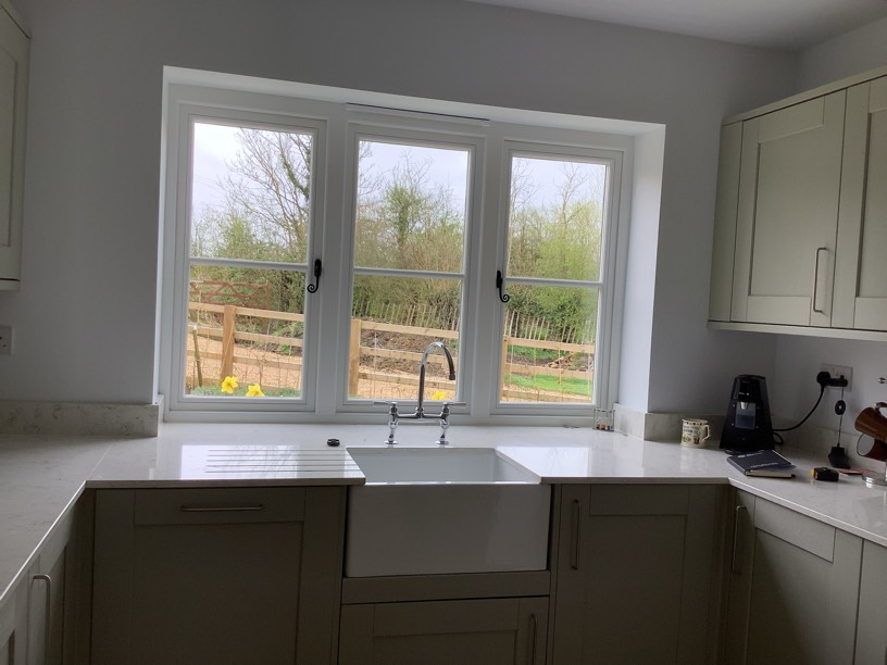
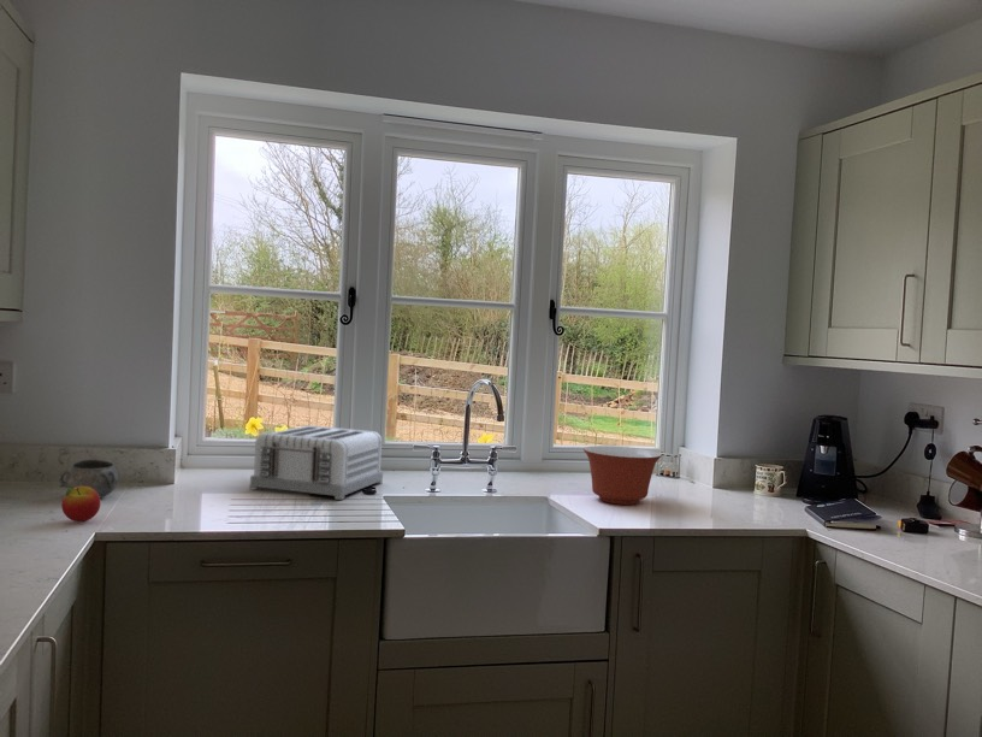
+ decorative bowl (90, 479)
+ toaster (317, 459)
+ apple (81, 503)
+ mixing bowl (620, 476)
